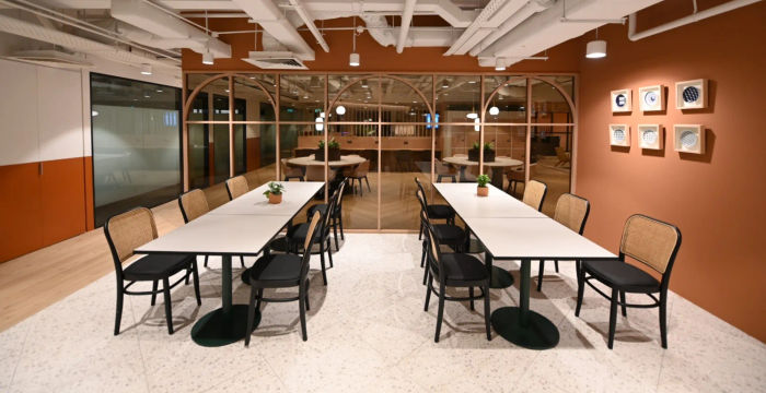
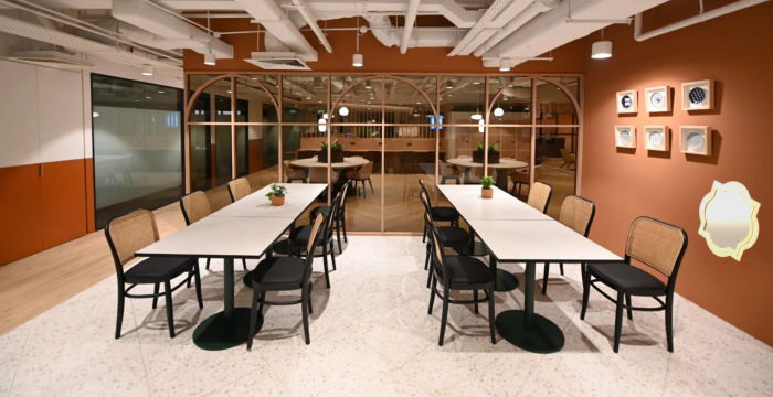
+ mirror (726, 219)
